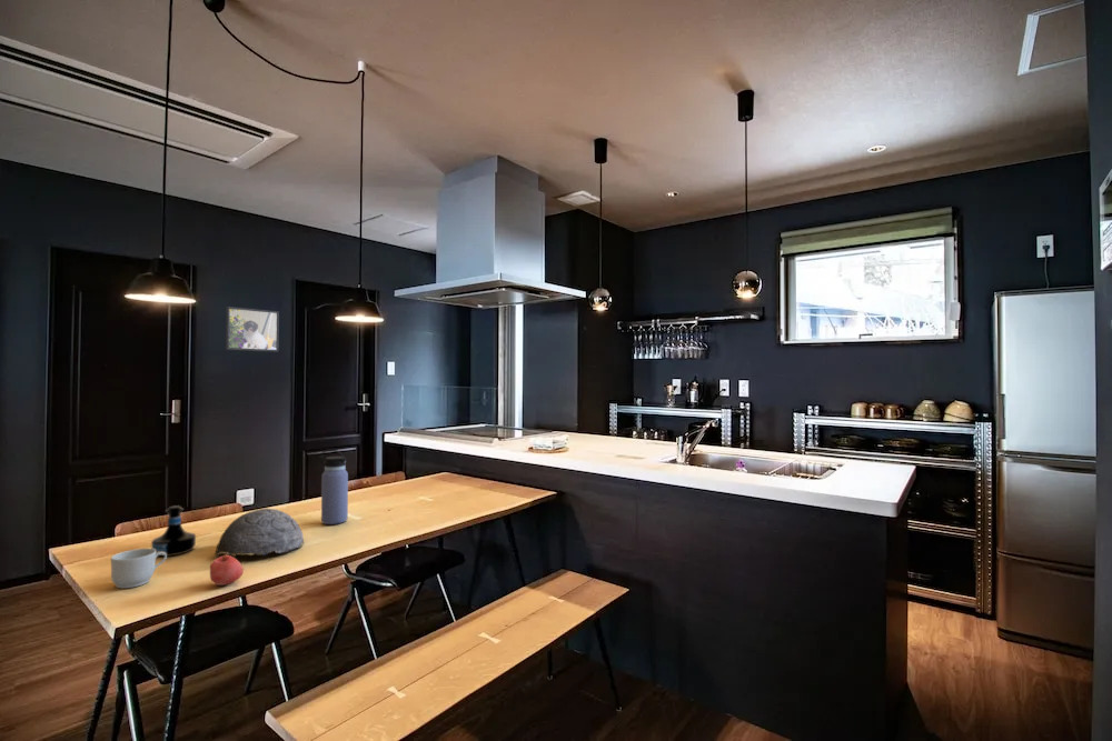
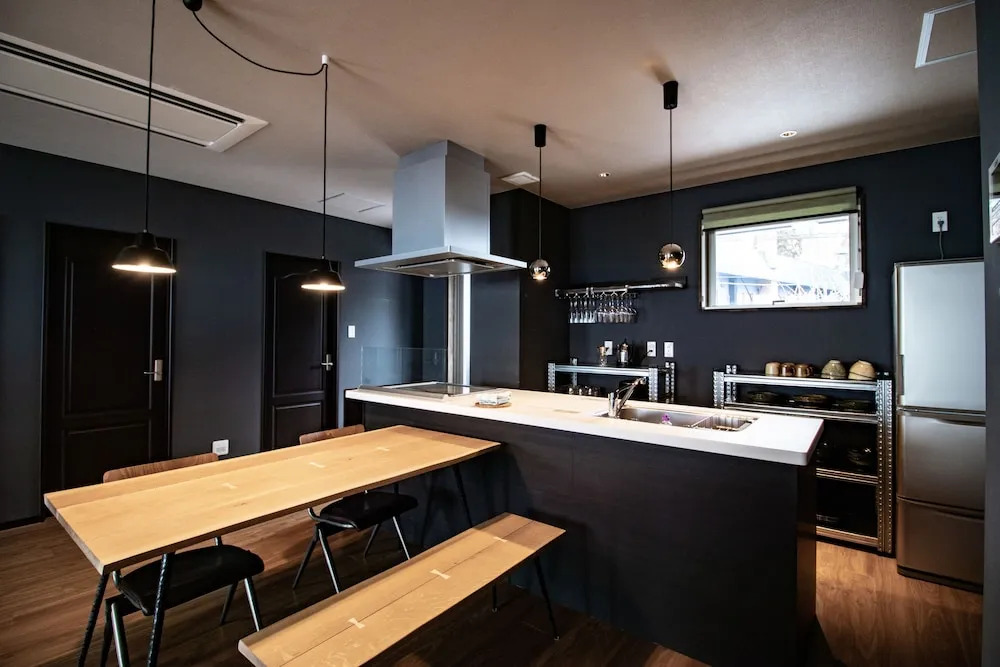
- decorative bowl (260, 529)
- apple (226, 568)
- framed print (252, 329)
- mug (139, 567)
- water bottle (334, 484)
- tequila bottle (173, 529)
